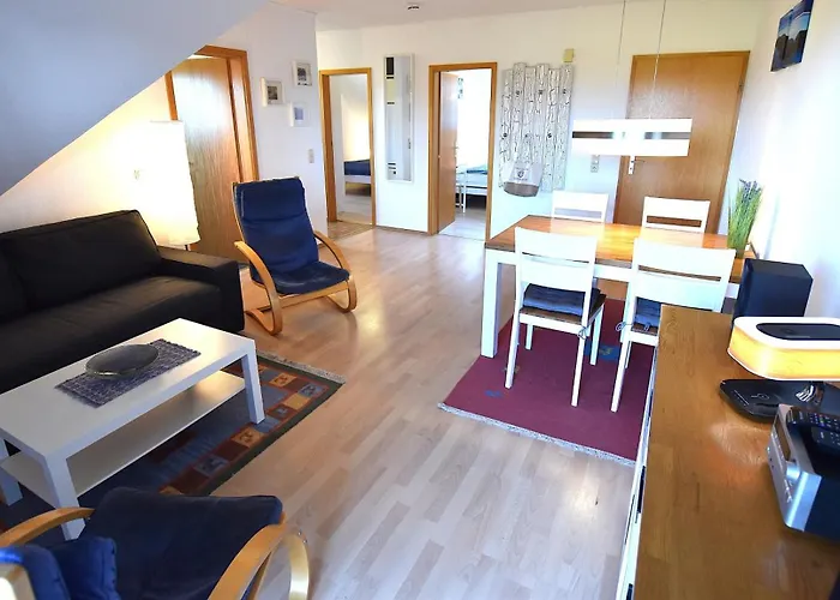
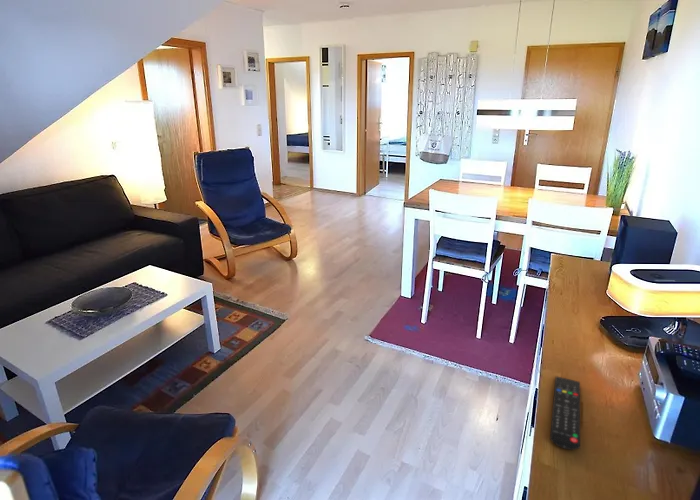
+ remote control (566, 410)
